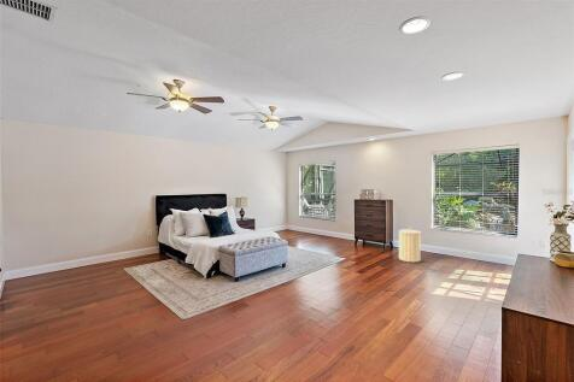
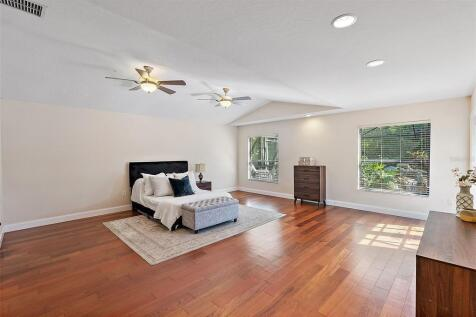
- laundry hamper (409, 242)
